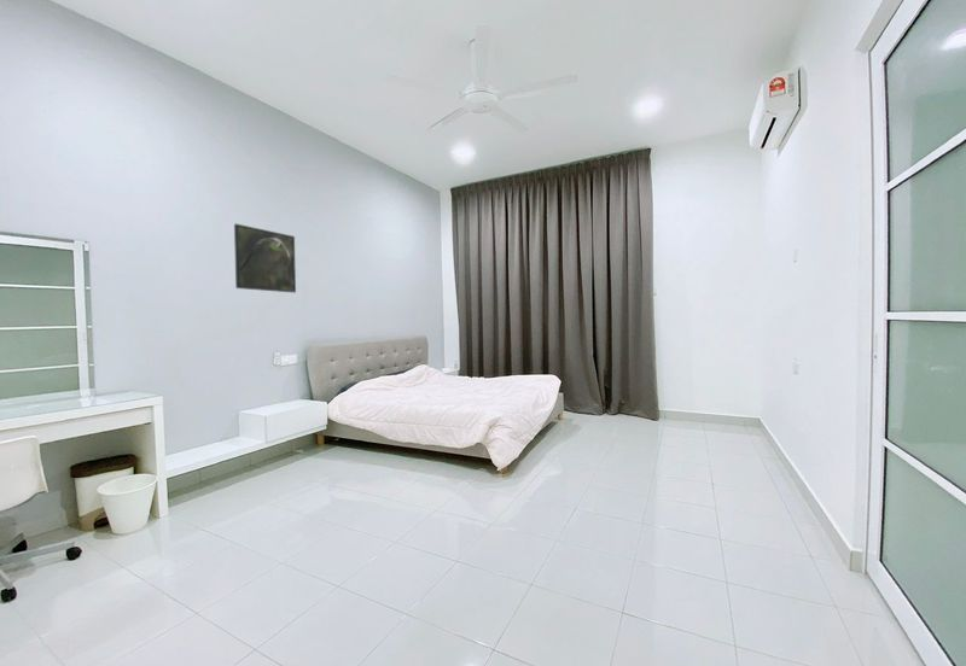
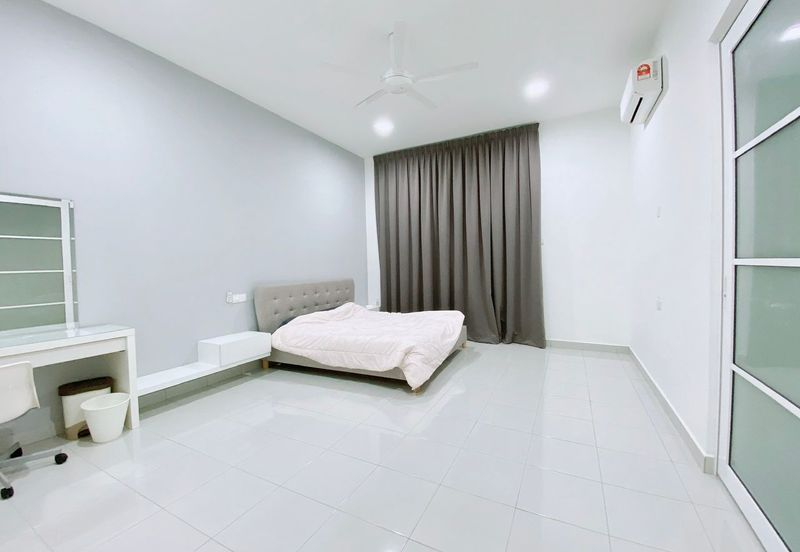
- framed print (267, 261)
